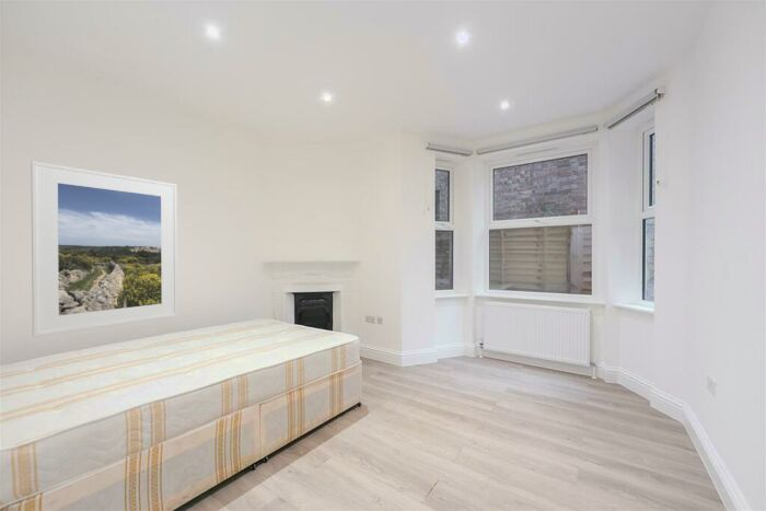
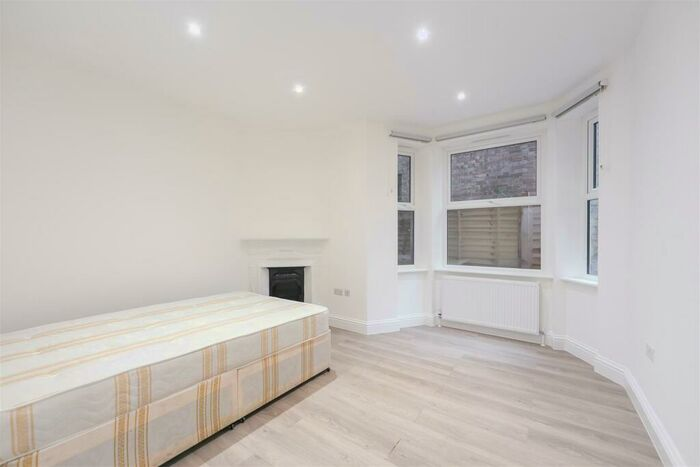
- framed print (115, 249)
